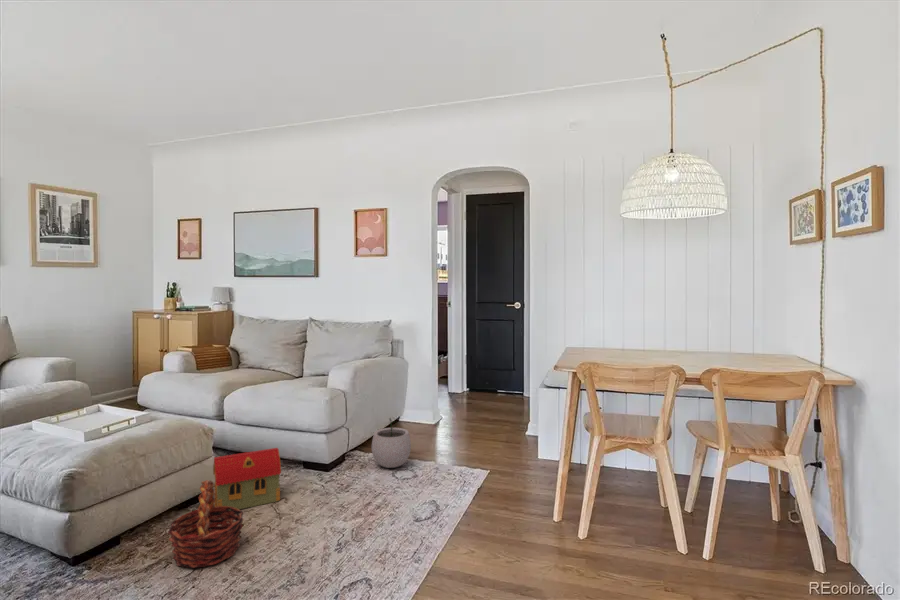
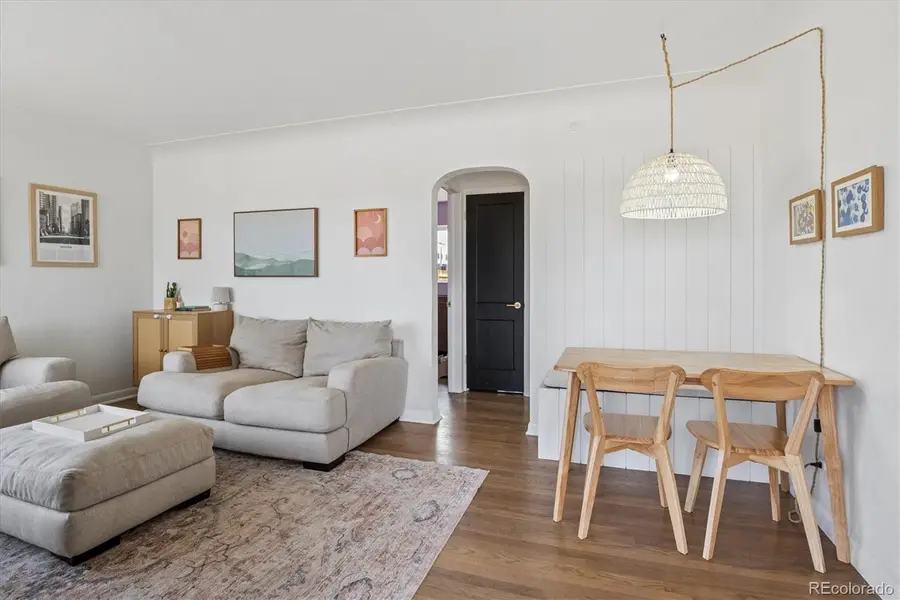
- plant pot (391, 441)
- toy house (247, 477)
- basket (207, 517)
